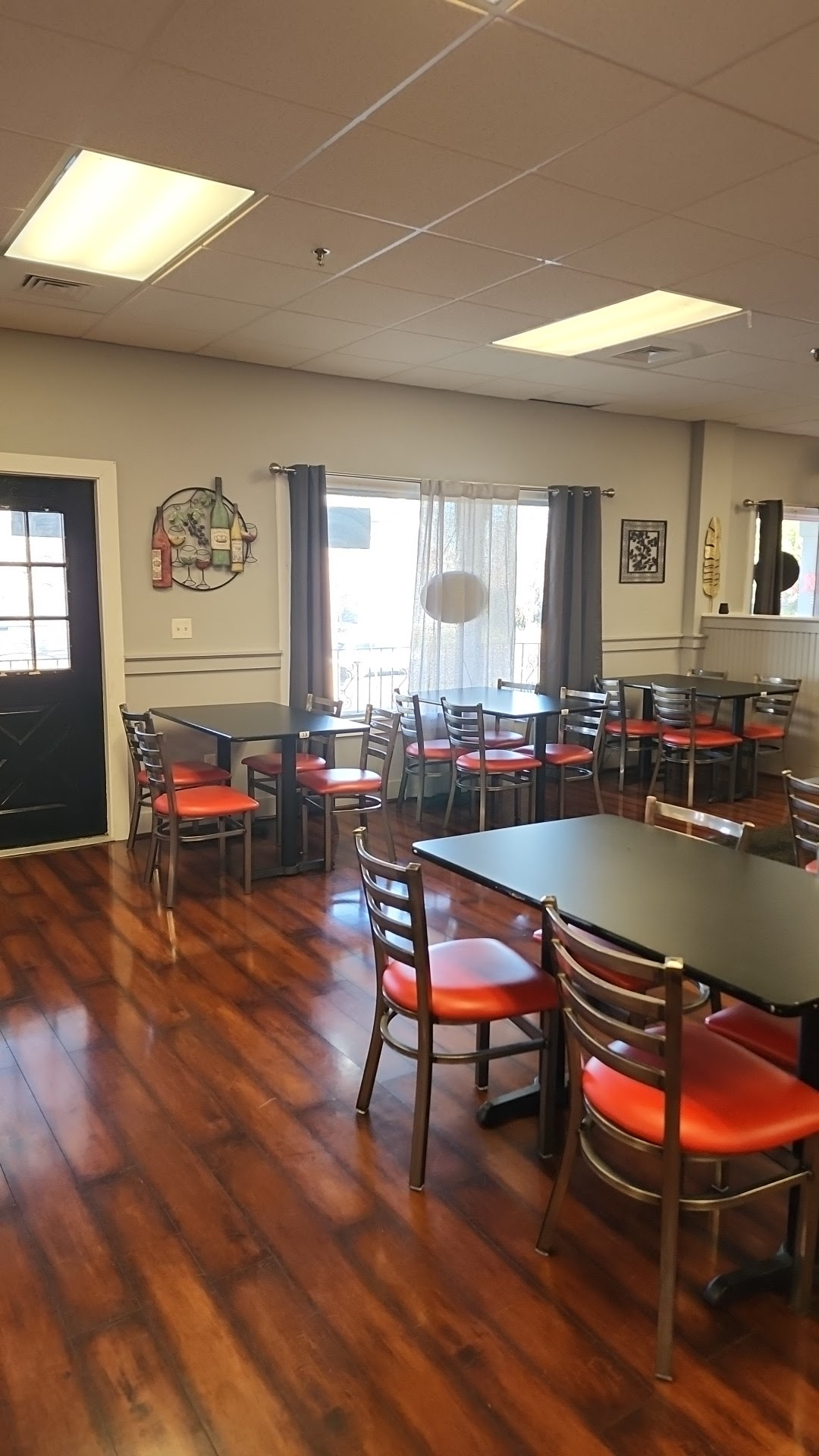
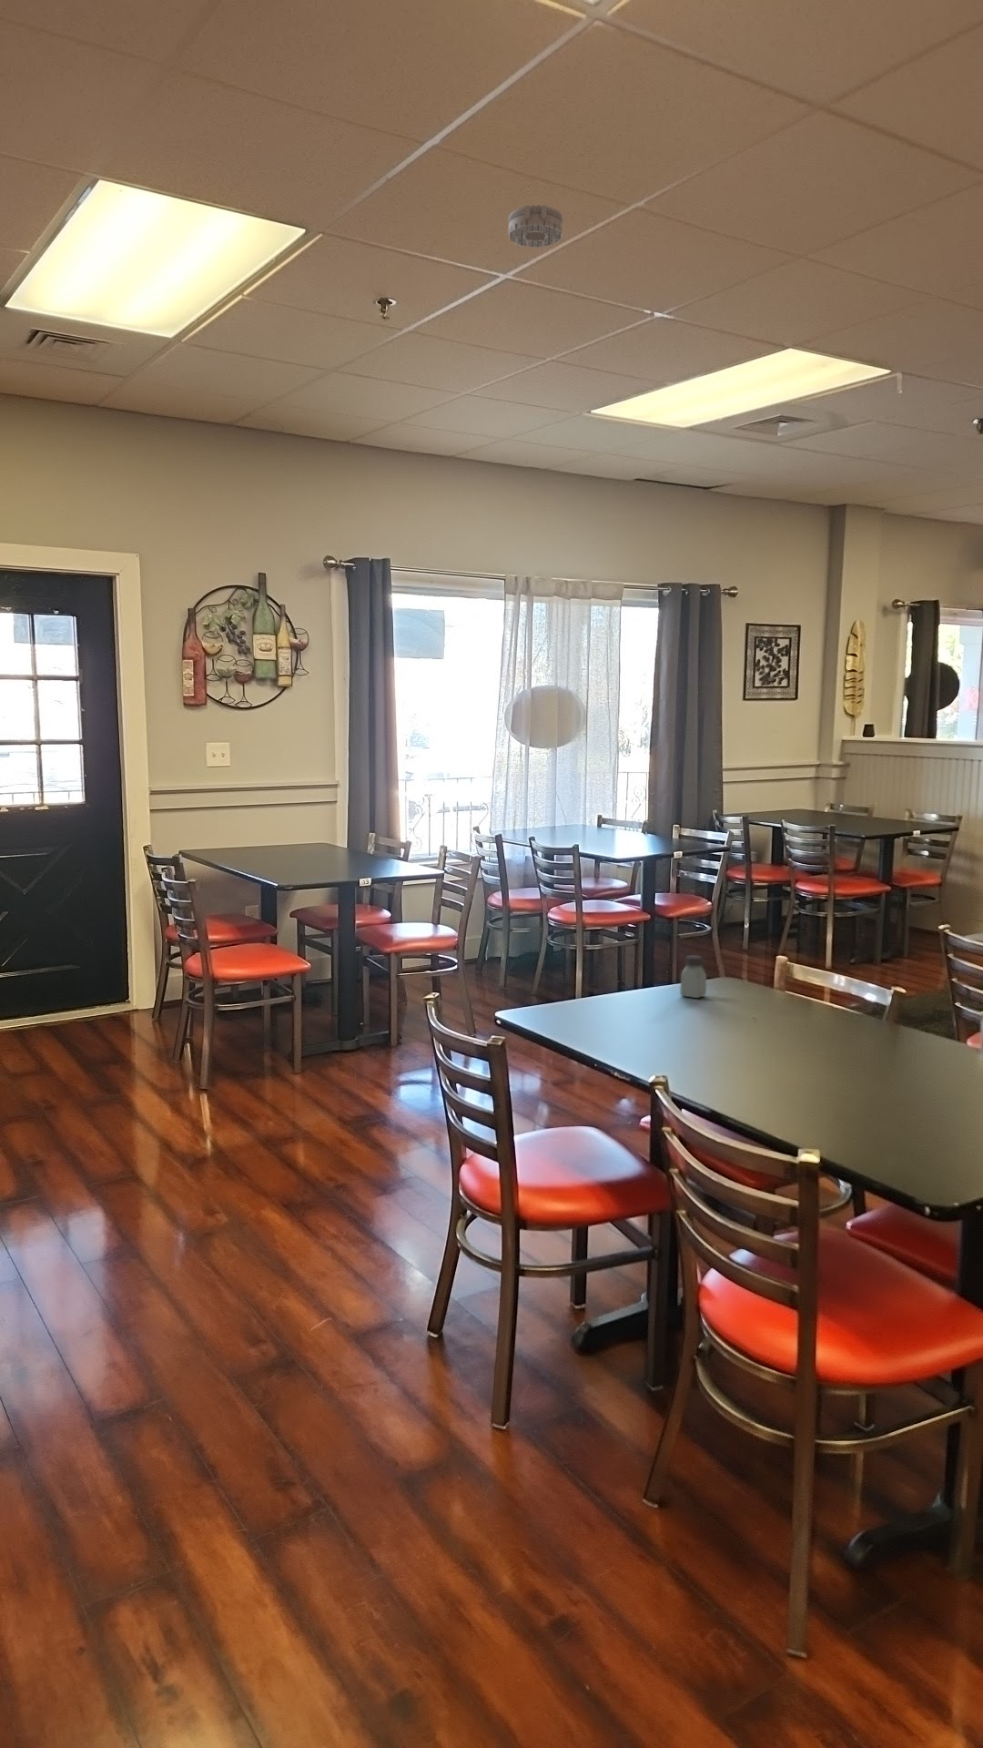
+ smoke detector (535, 225)
+ saltshaker (694, 976)
